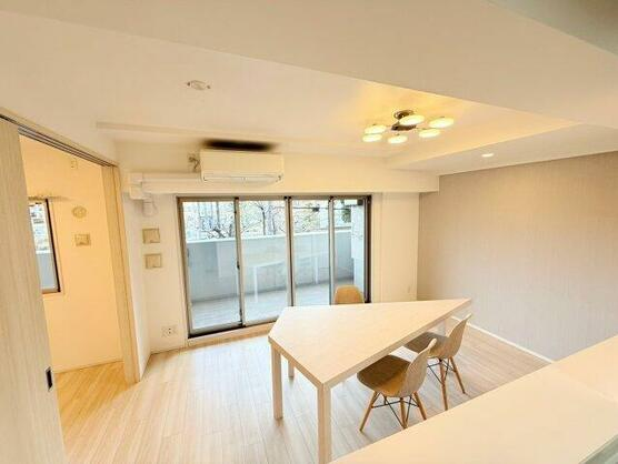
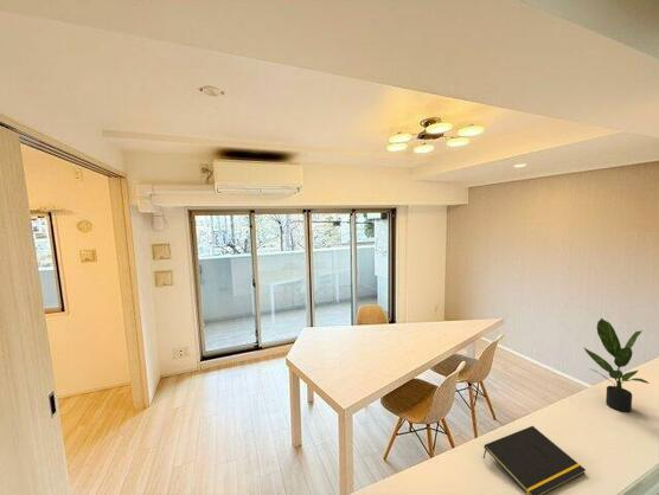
+ notepad (532, 458)
+ potted plant (609, 365)
